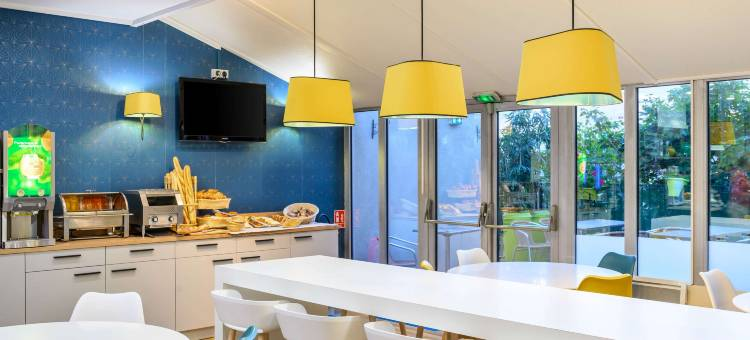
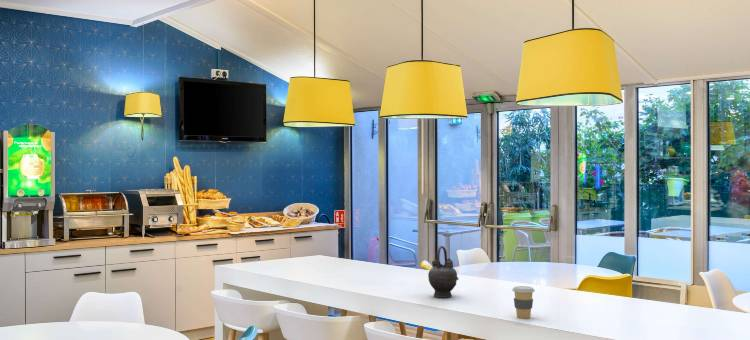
+ coffee cup (523, 302)
+ teapot (444, 270)
